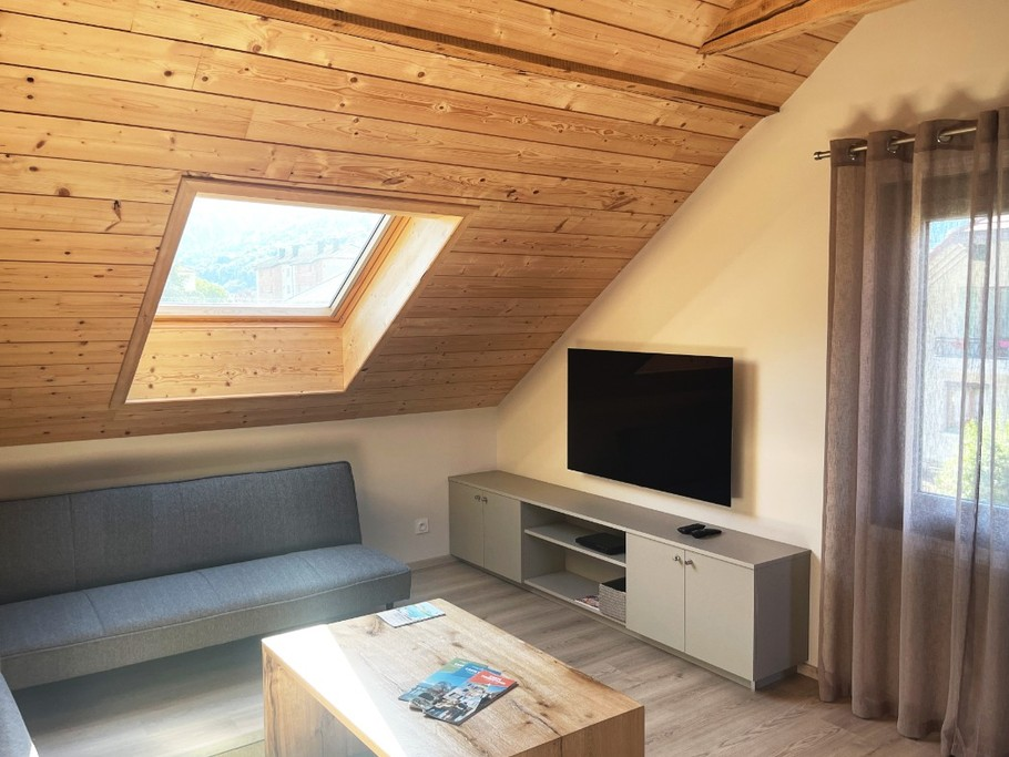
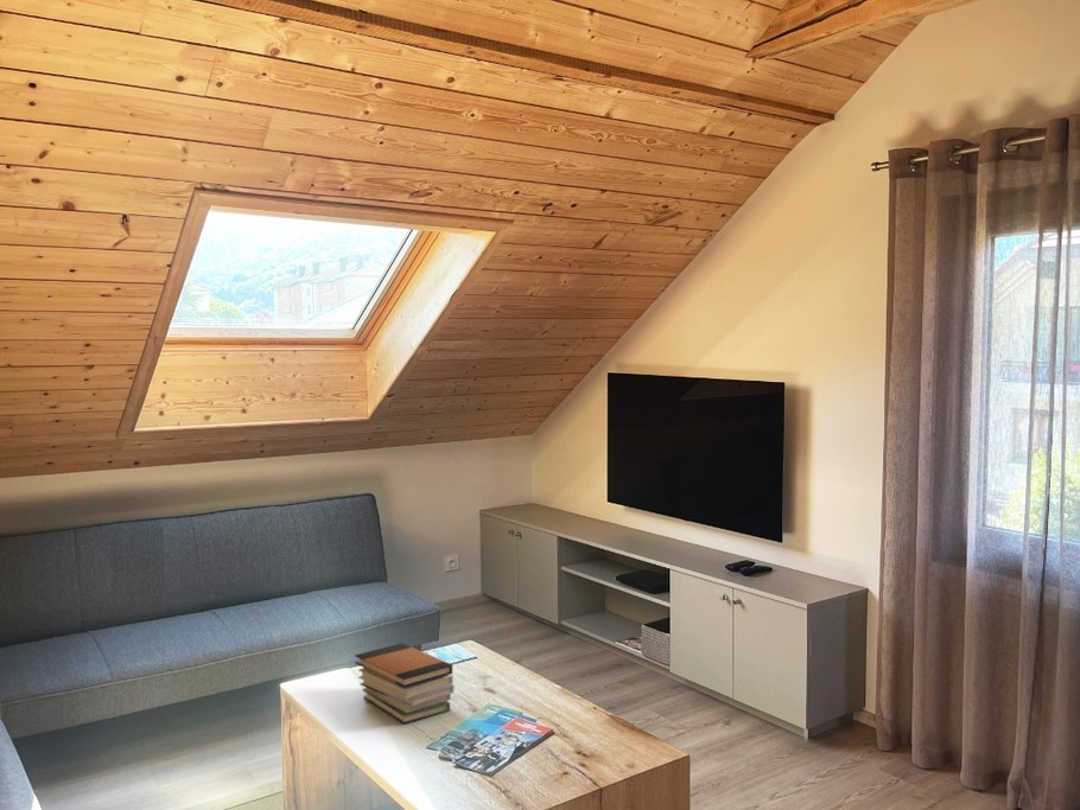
+ book stack (405, 682)
